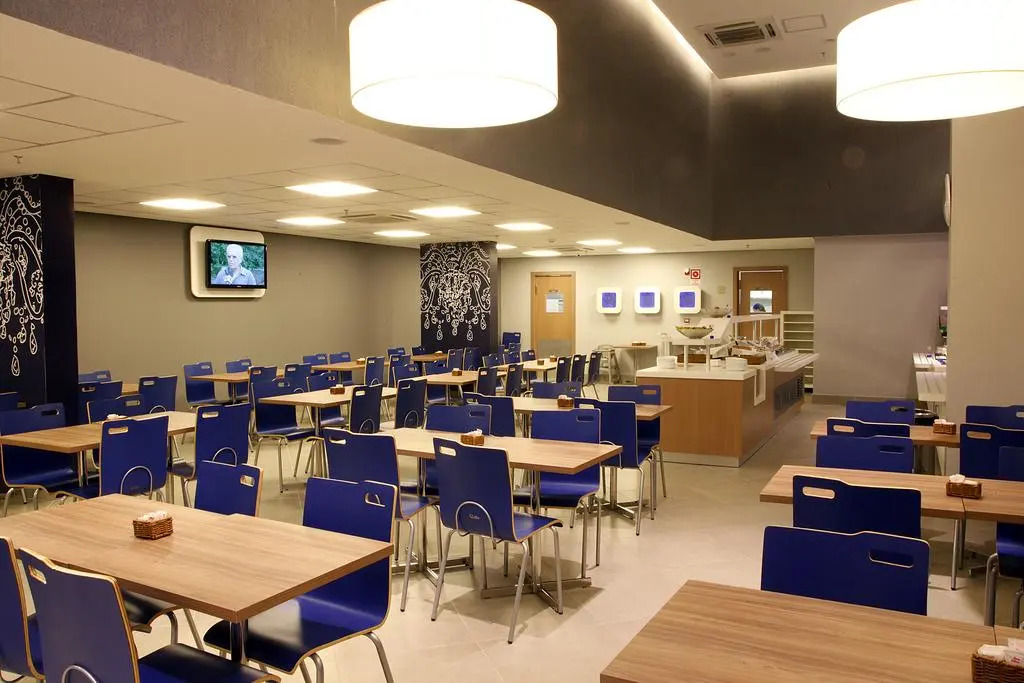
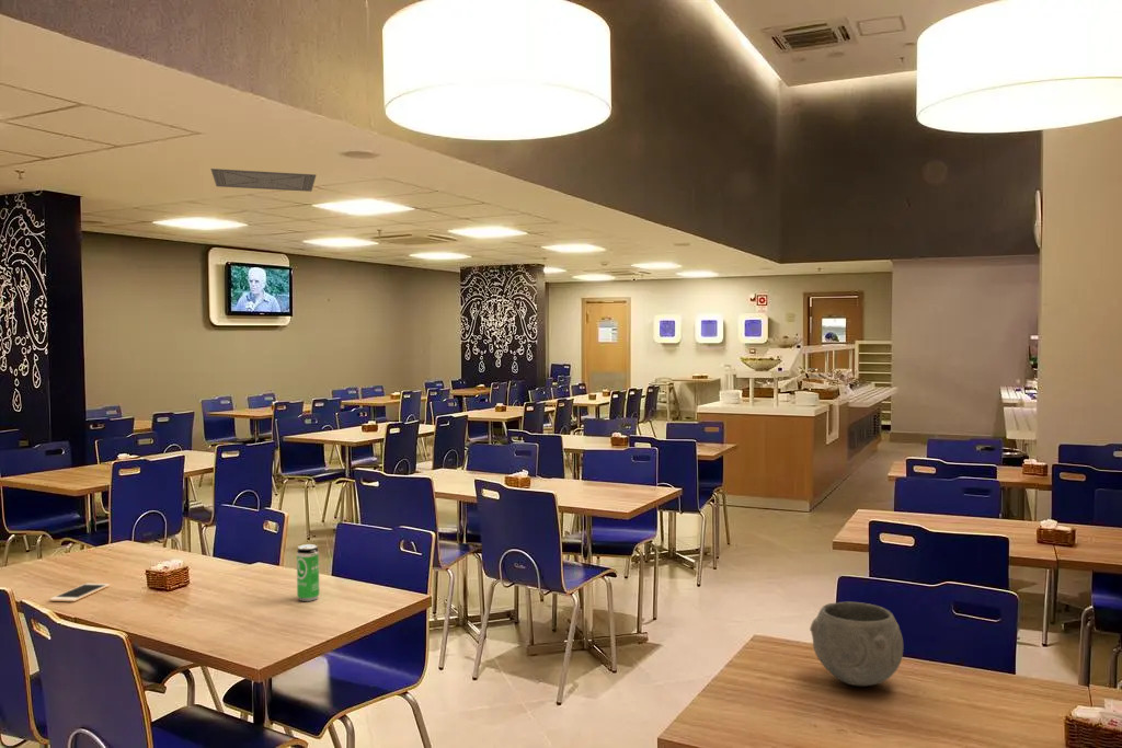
+ cell phone (80, 591)
+ ceiling vent (264, 181)
+ beverage can (308, 572)
+ bowl (857, 645)
